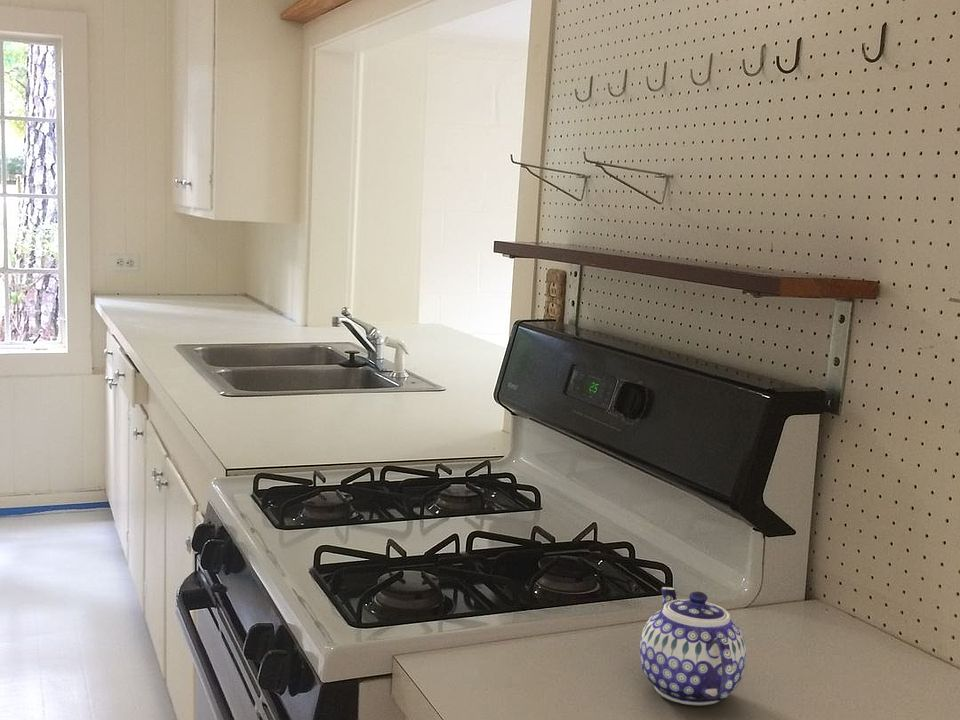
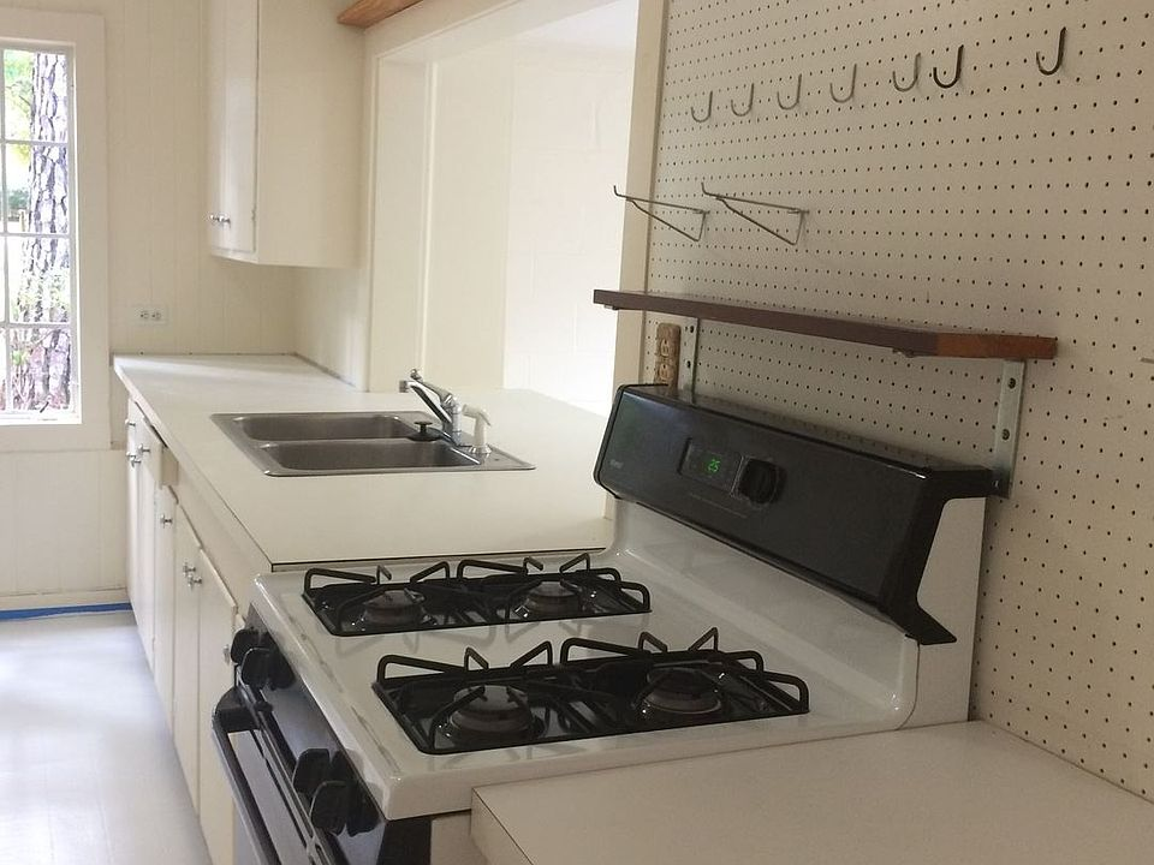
- teapot (693, 642)
